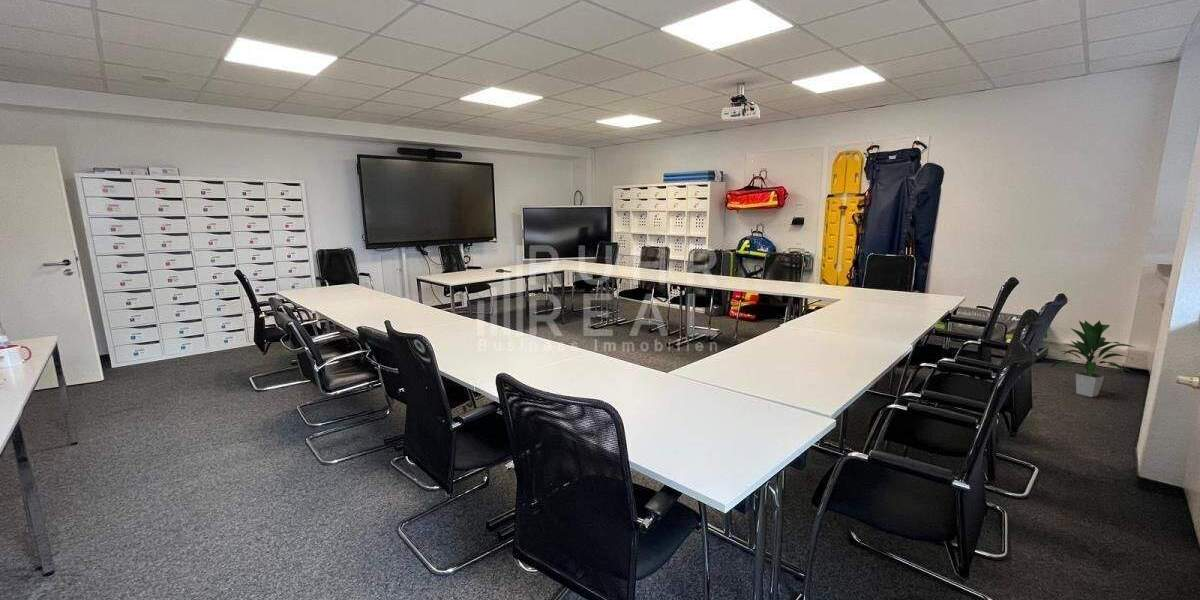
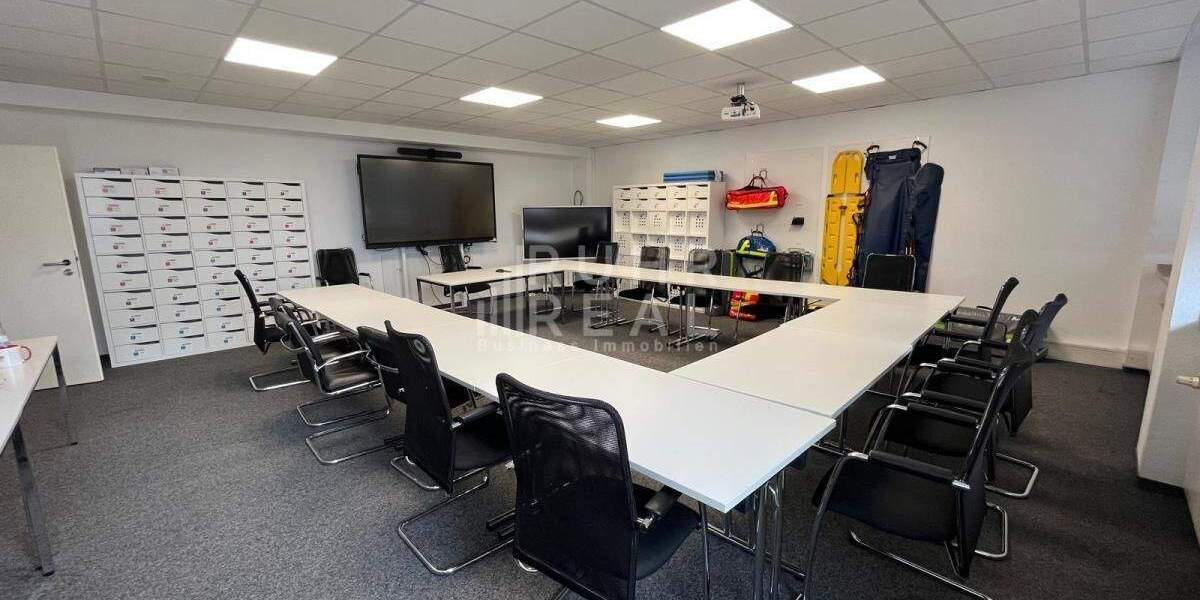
- indoor plant (1089, 356)
